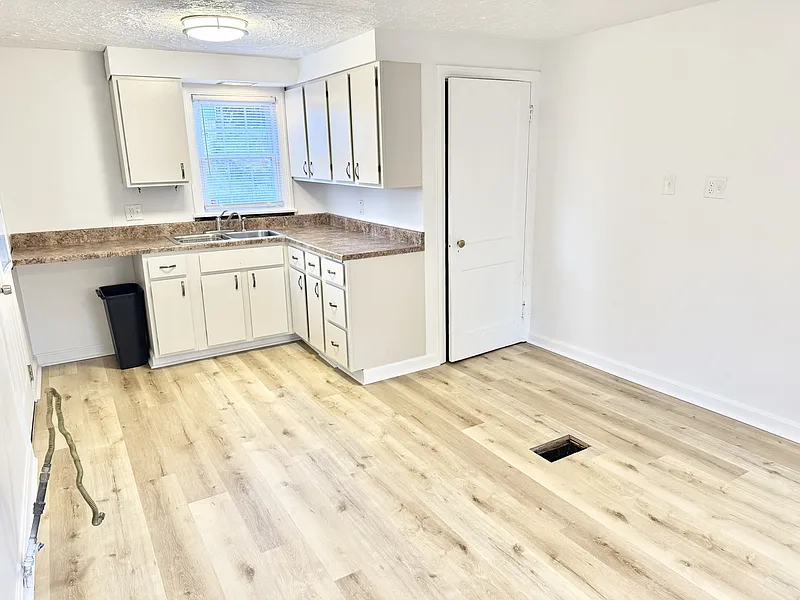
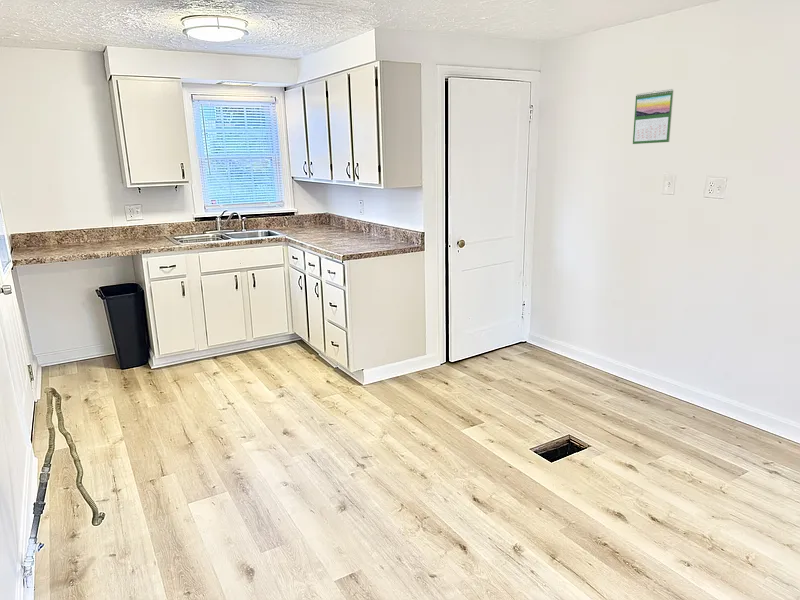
+ calendar (652, 117)
